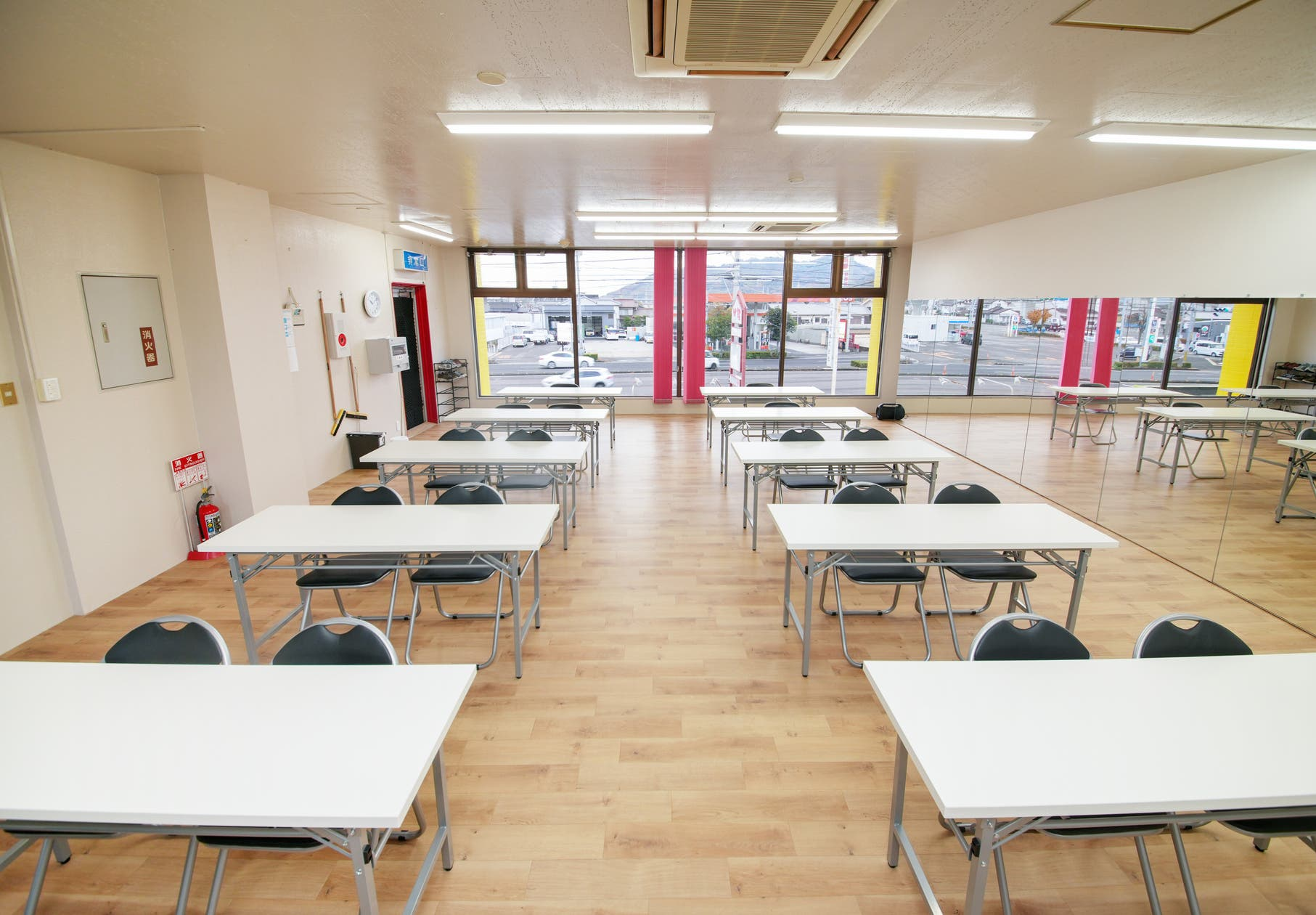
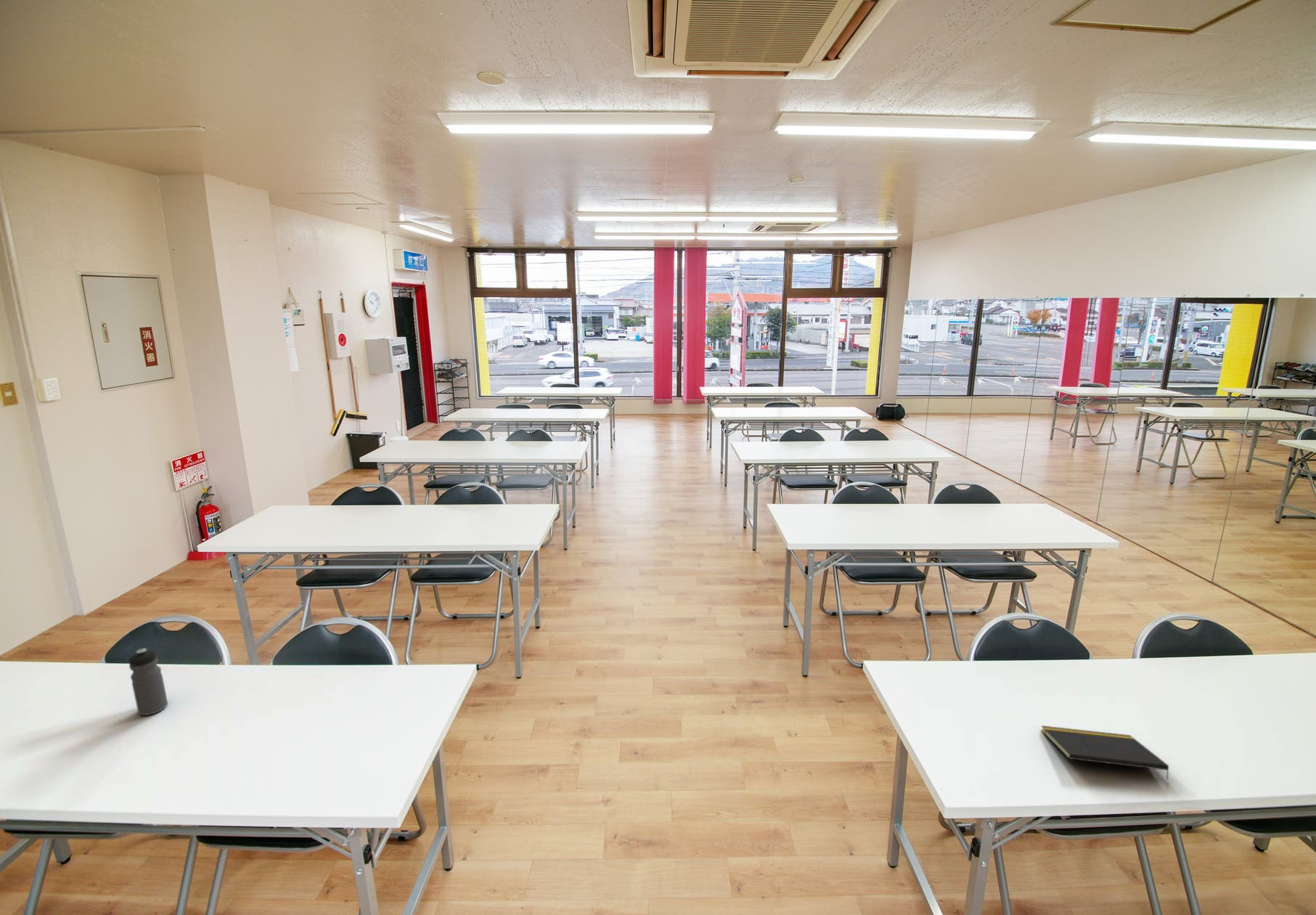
+ notepad (1100, 747)
+ water bottle (147, 680)
